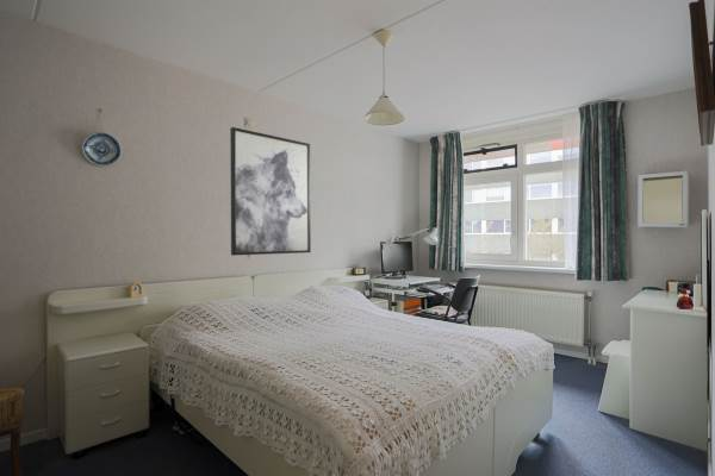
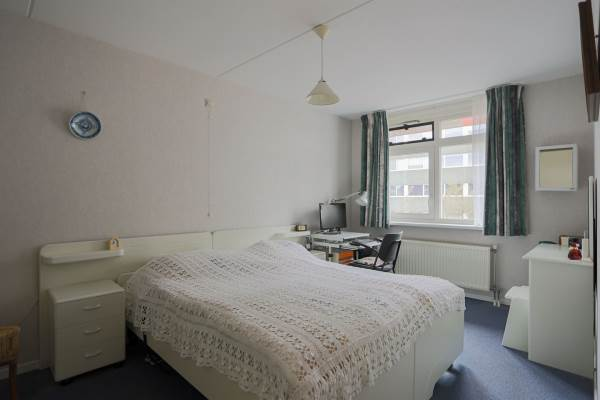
- wall art (273, 194)
